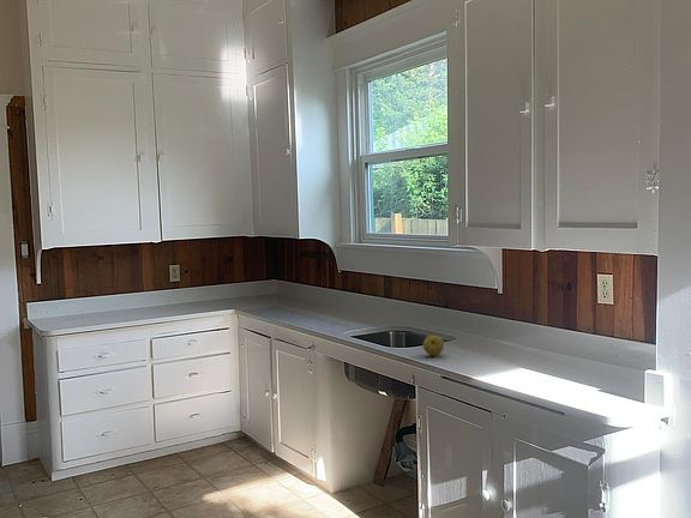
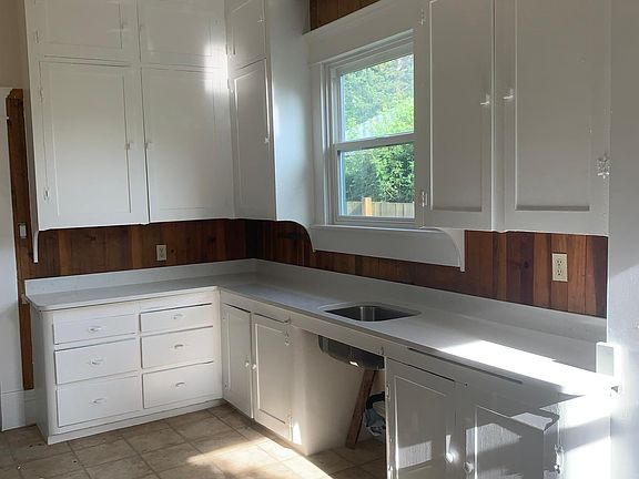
- fruit (433, 345)
